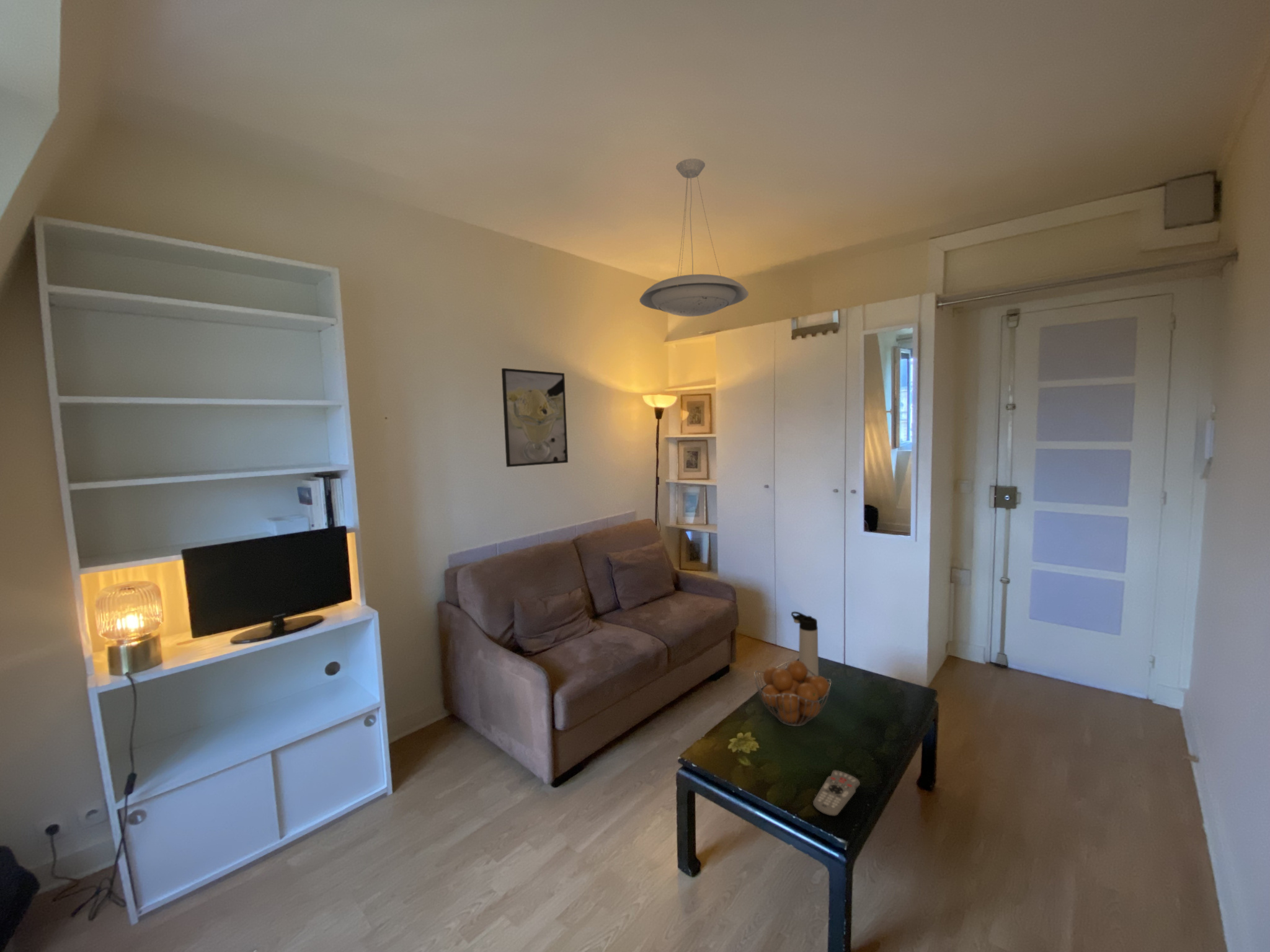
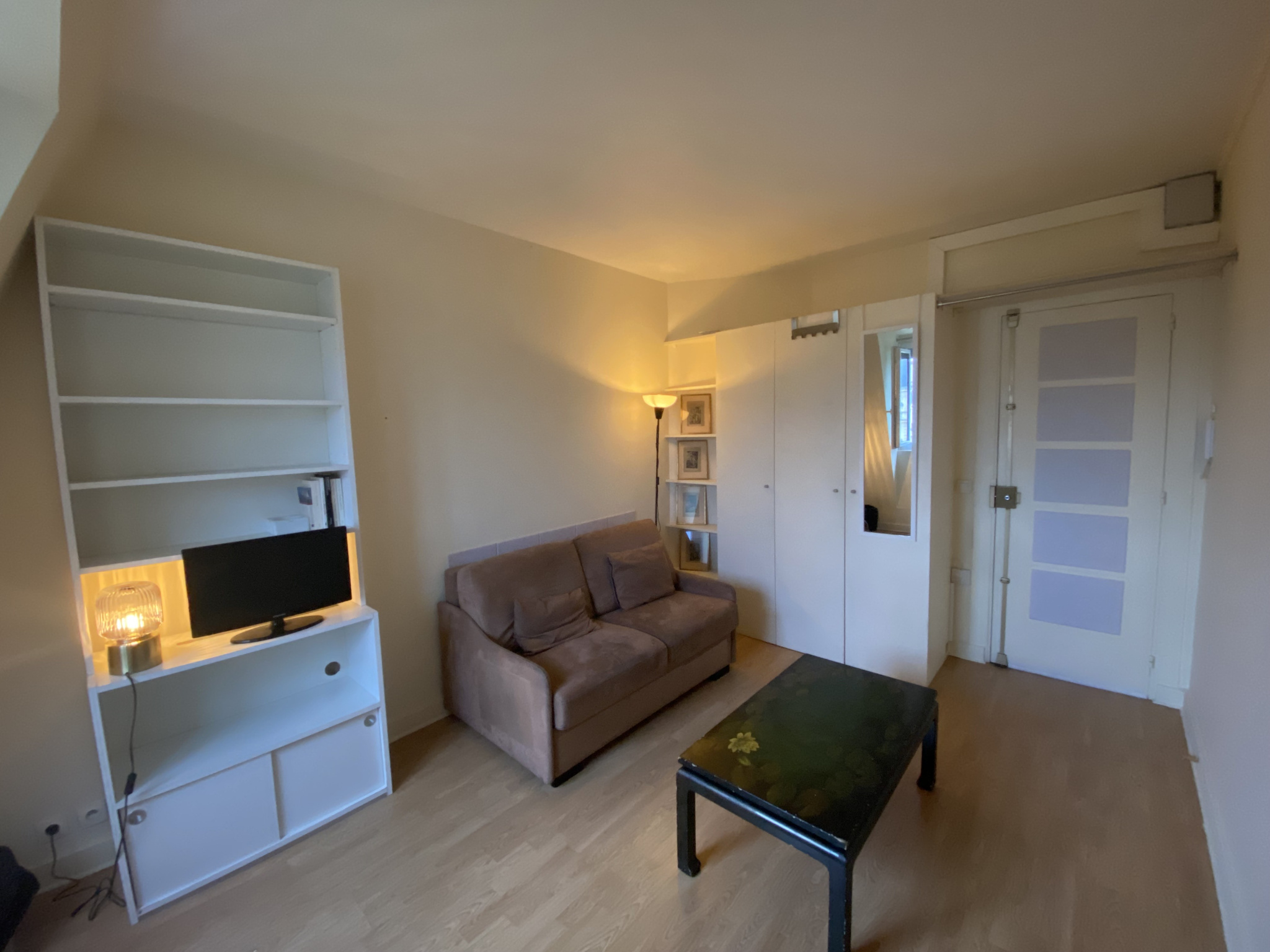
- thermos bottle (804, 645)
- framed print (536, 418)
- remote control (835, 793)
- pendant lamp (691, 240)
- fruit basket (792, 692)
